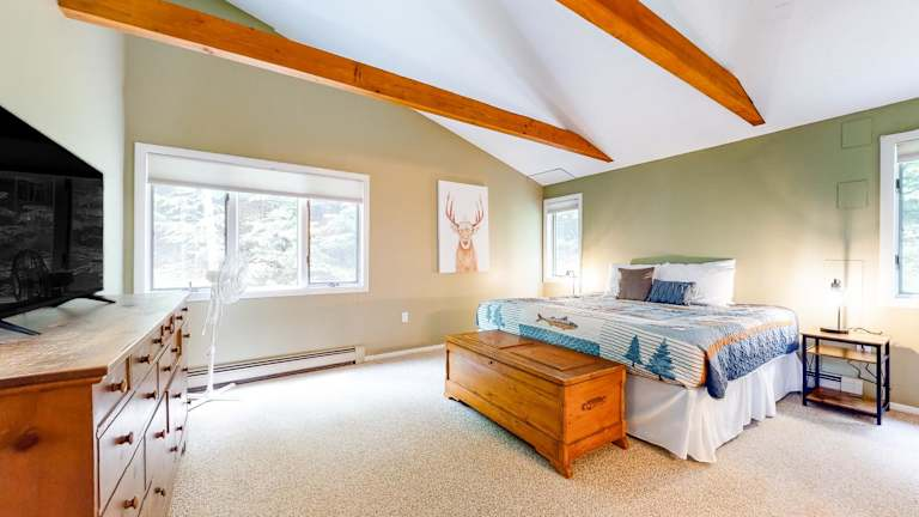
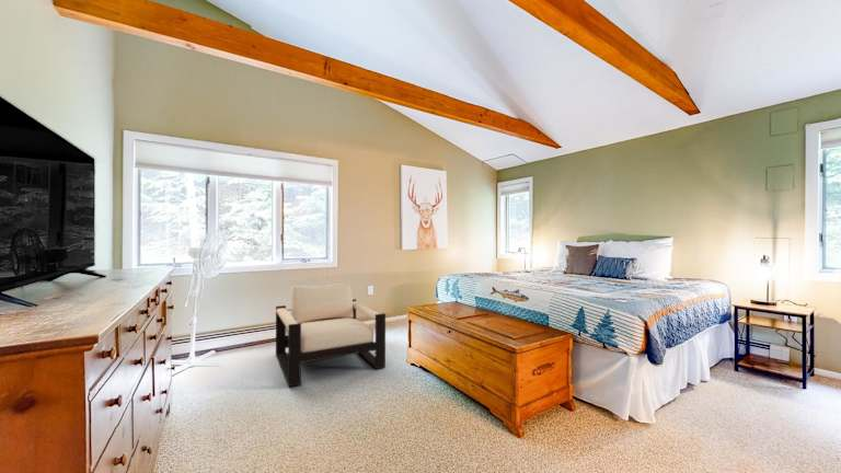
+ armchair (326, 323)
